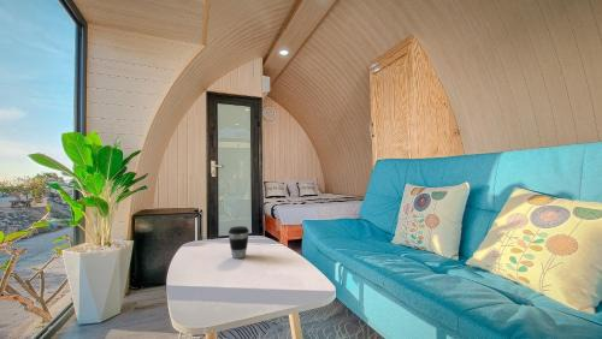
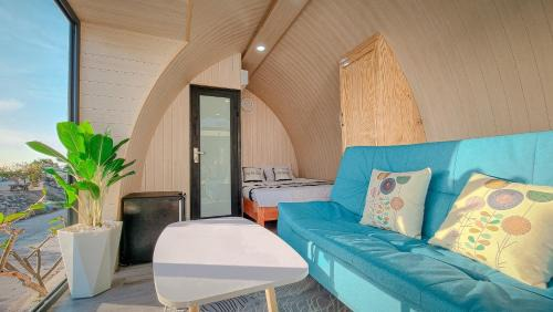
- coffee cup (238, 242)
